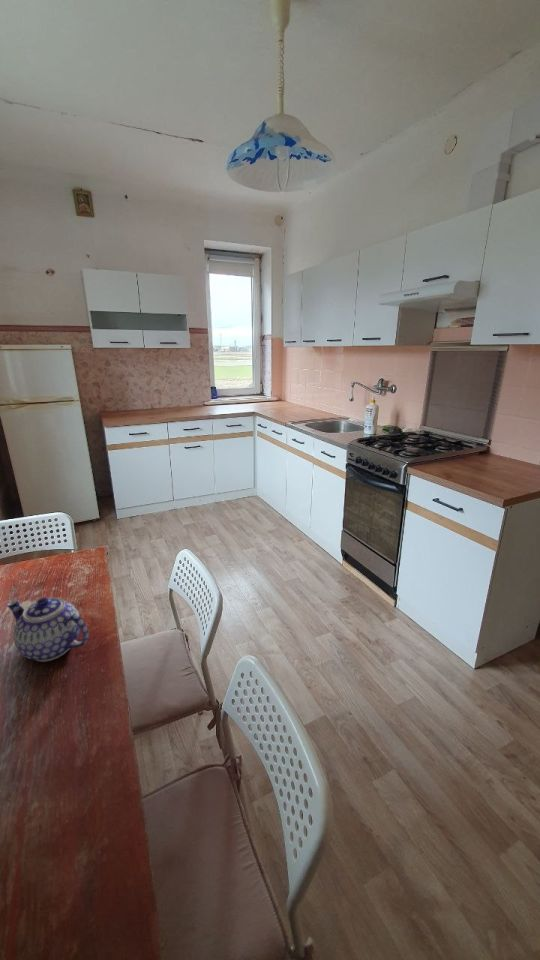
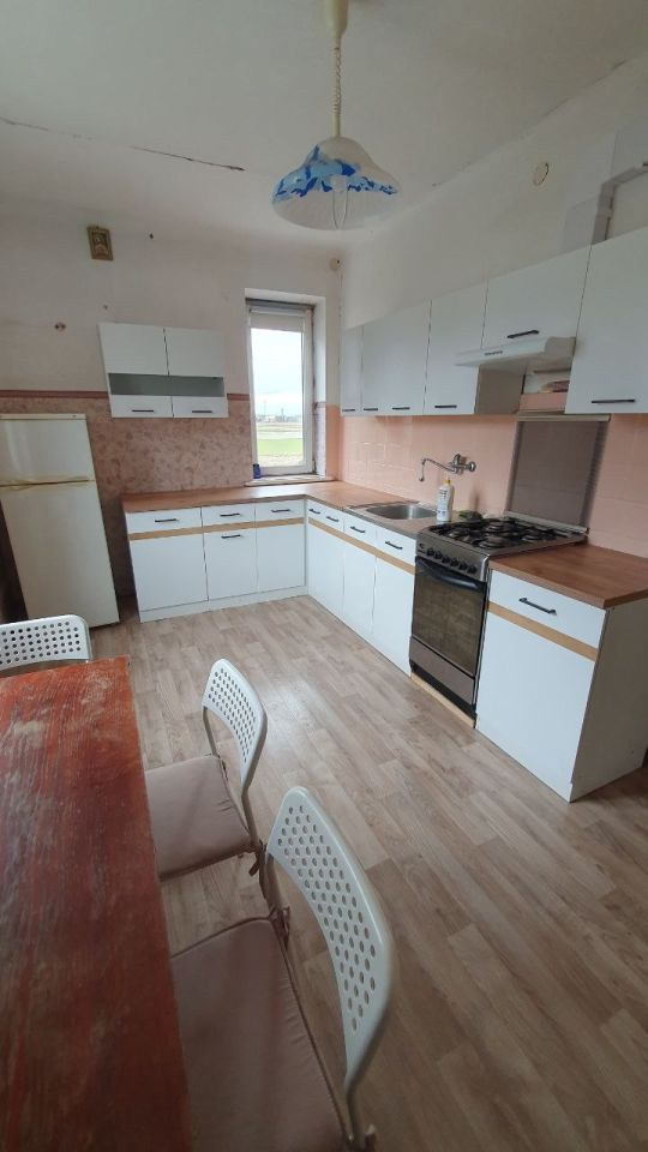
- teapot (47, 623)
